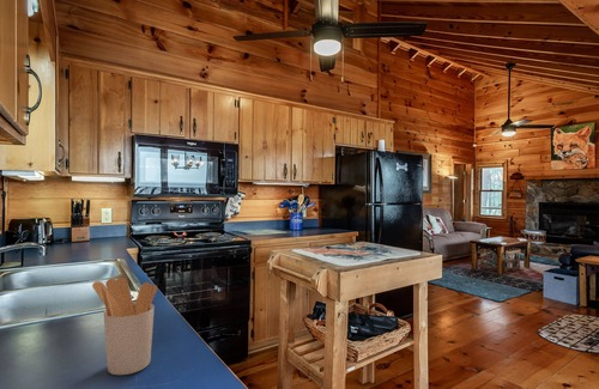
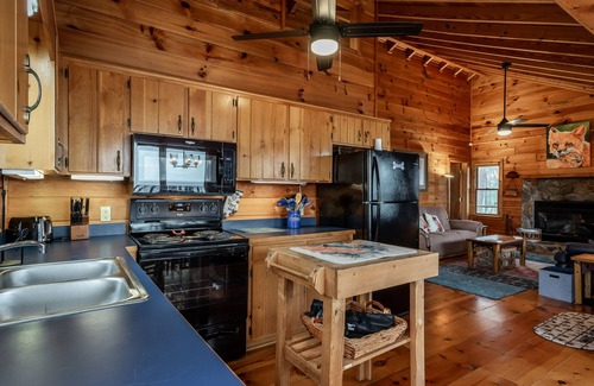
- utensil holder (122, 321)
